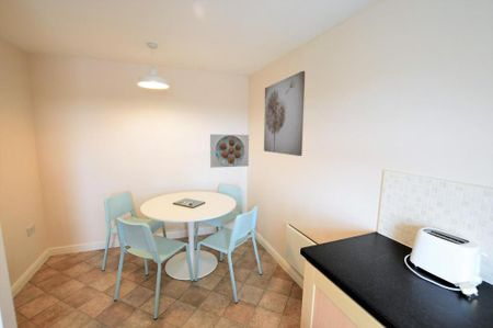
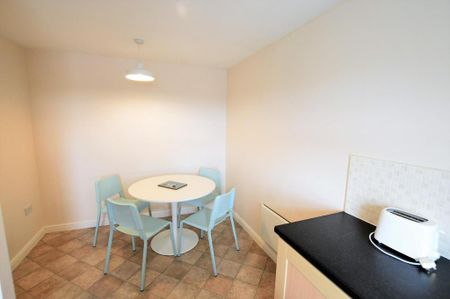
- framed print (230, 150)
- wall art (280, 117)
